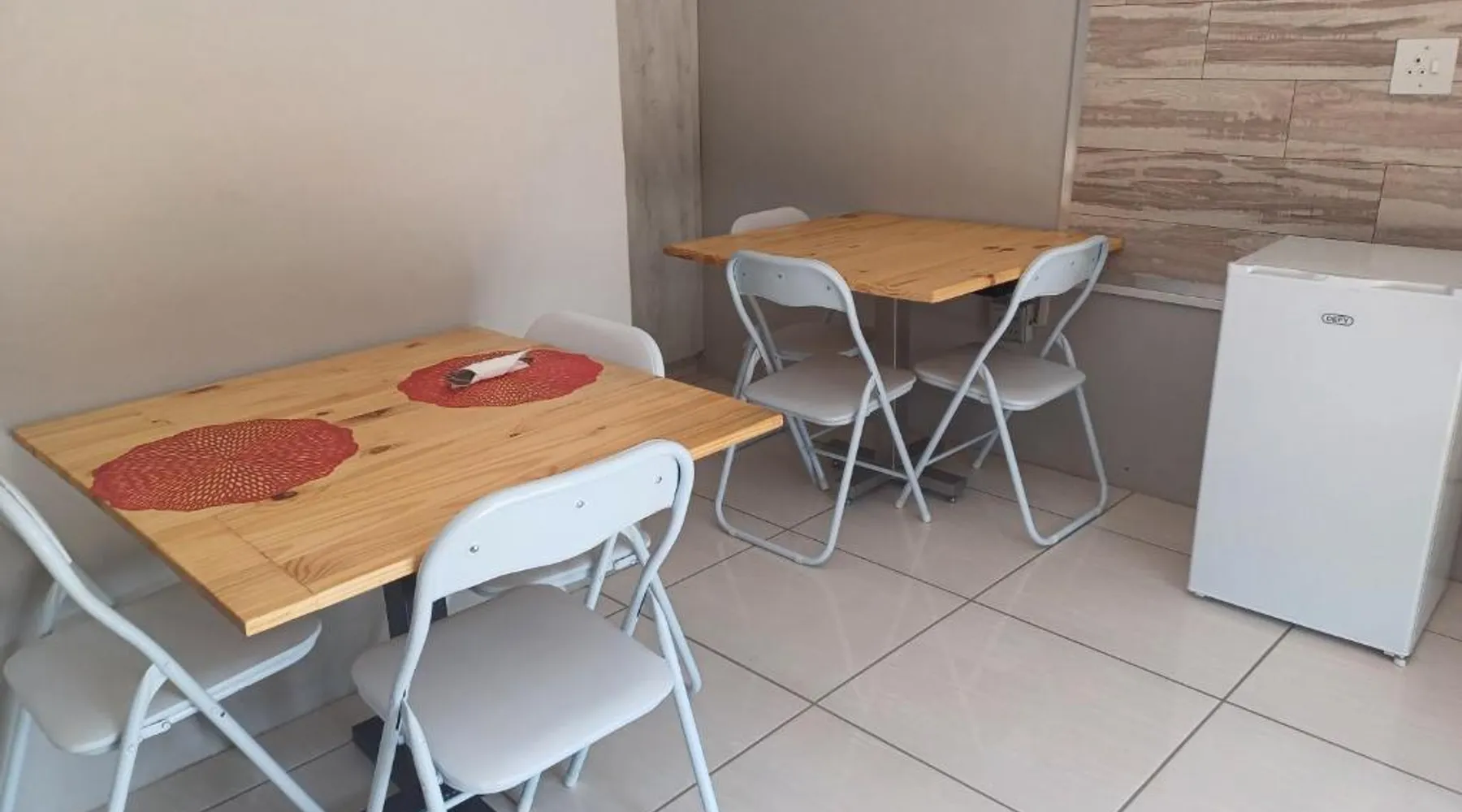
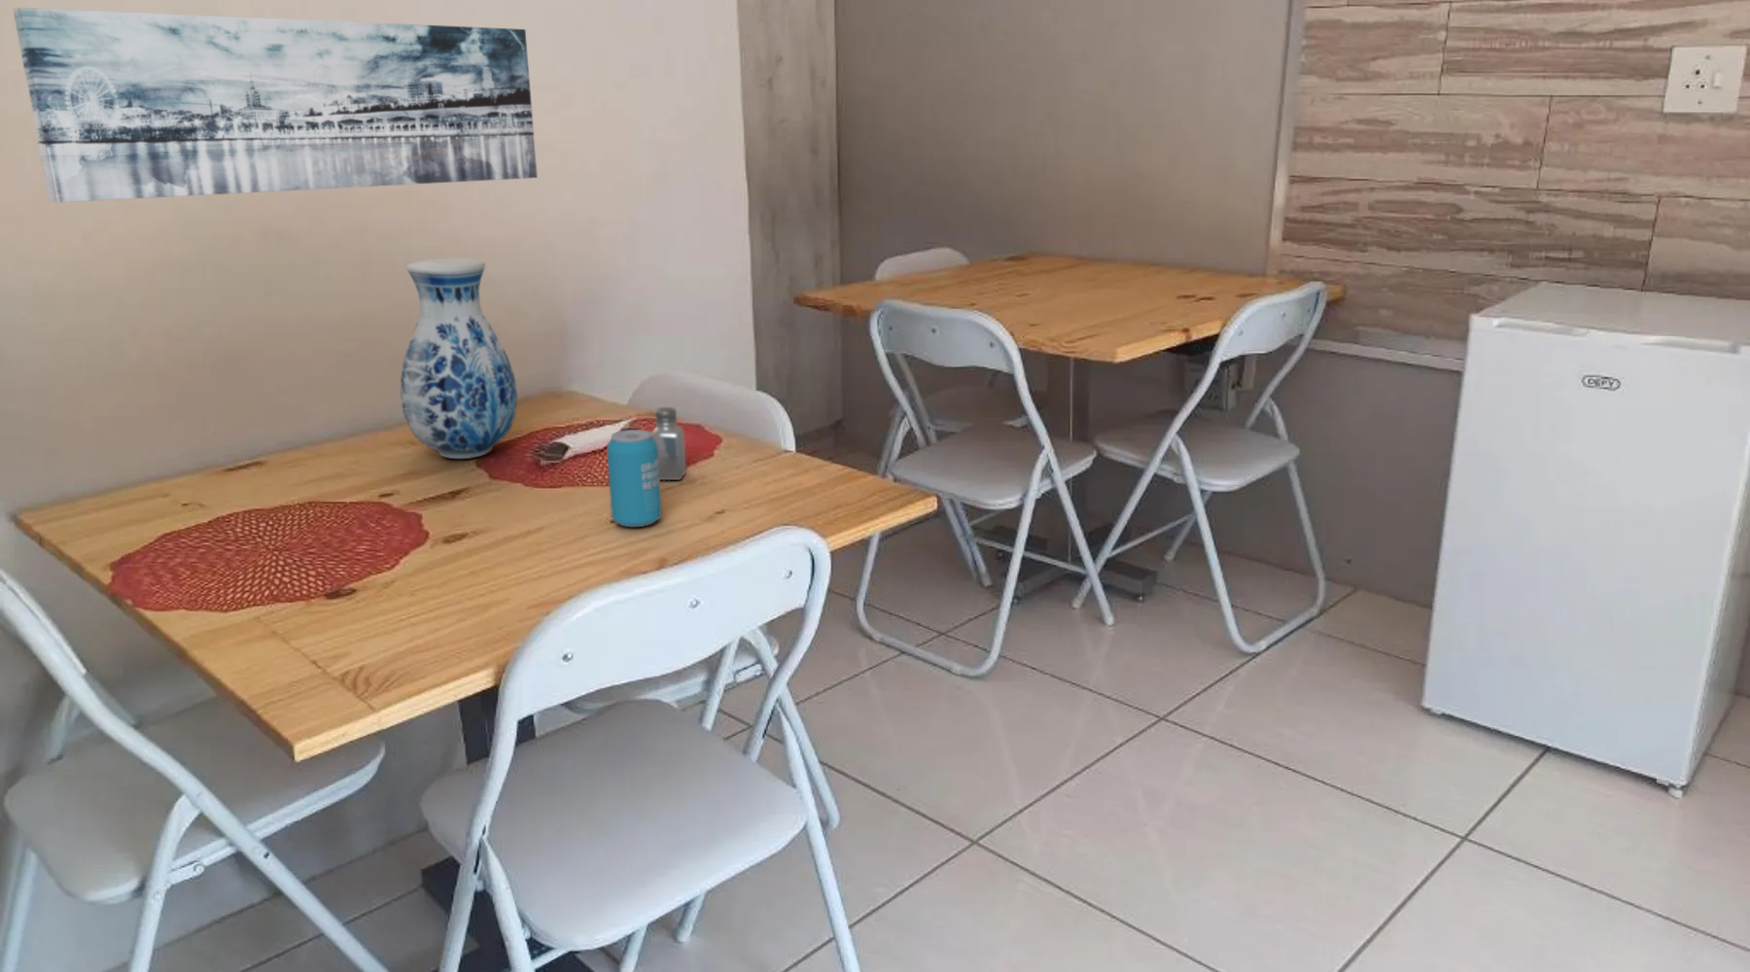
+ wall art (314, 105)
+ saltshaker (667, 442)
+ beverage can (634, 479)
+ vase (456, 360)
